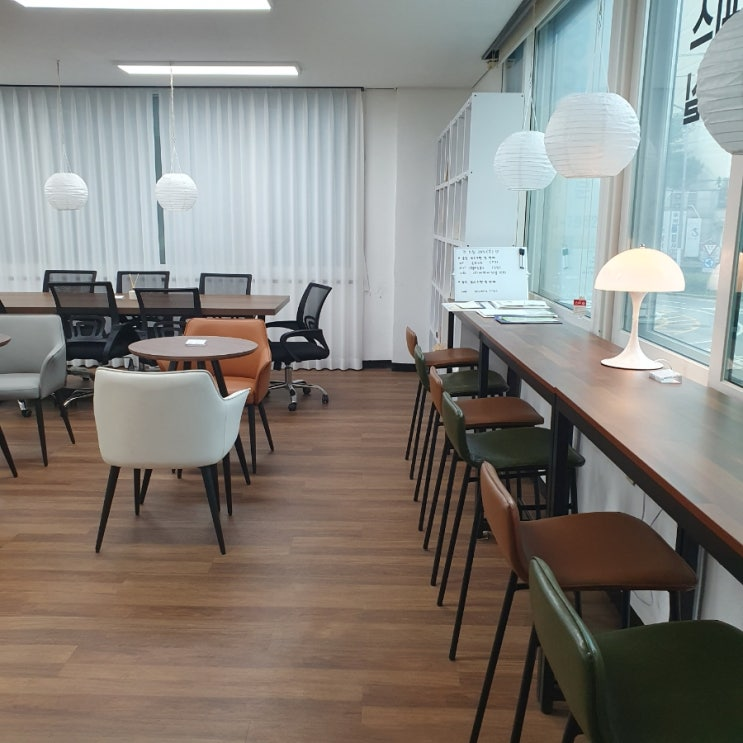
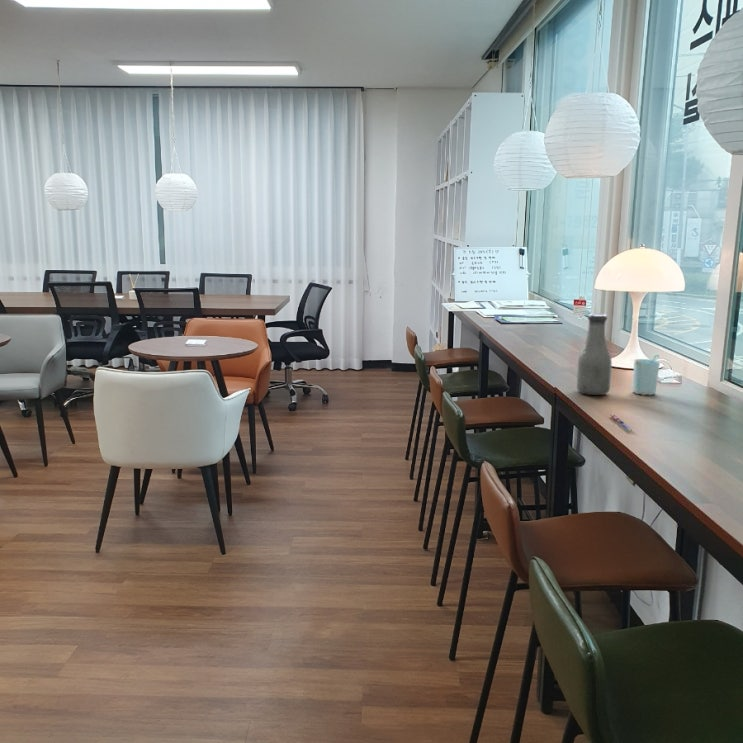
+ pen (620, 421)
+ bottle (595, 354)
+ cup (645, 373)
